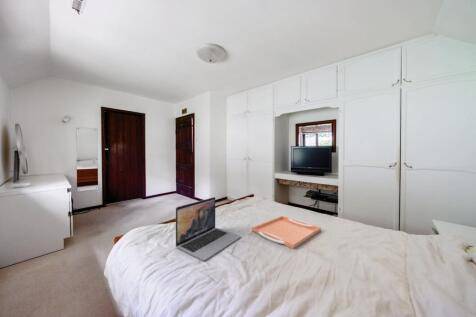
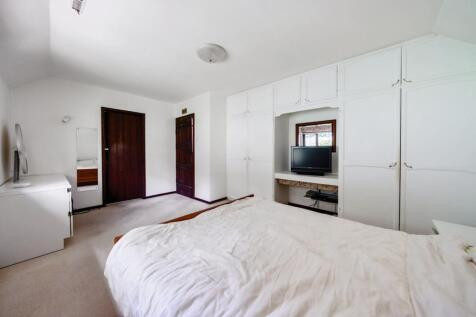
- laptop (210, 223)
- serving tray (286, 229)
